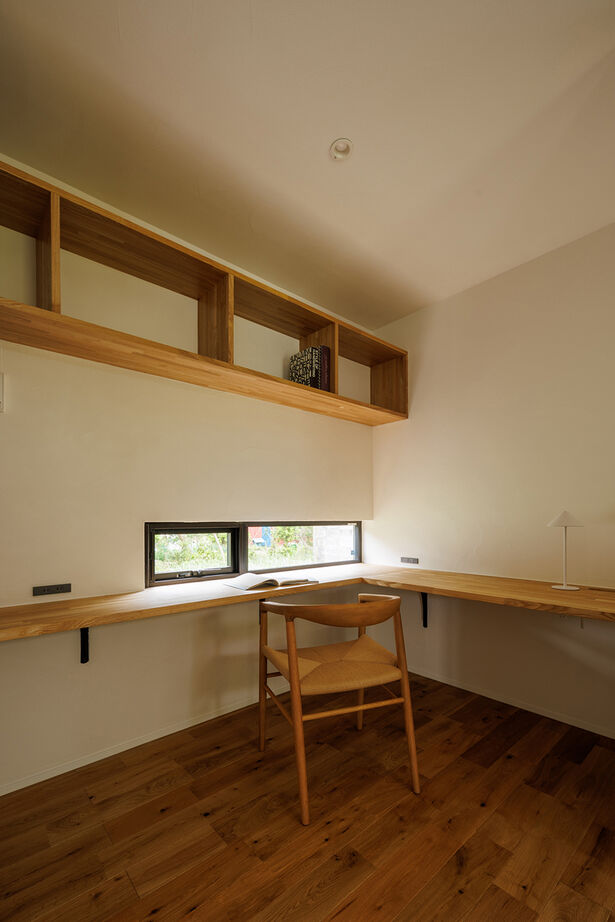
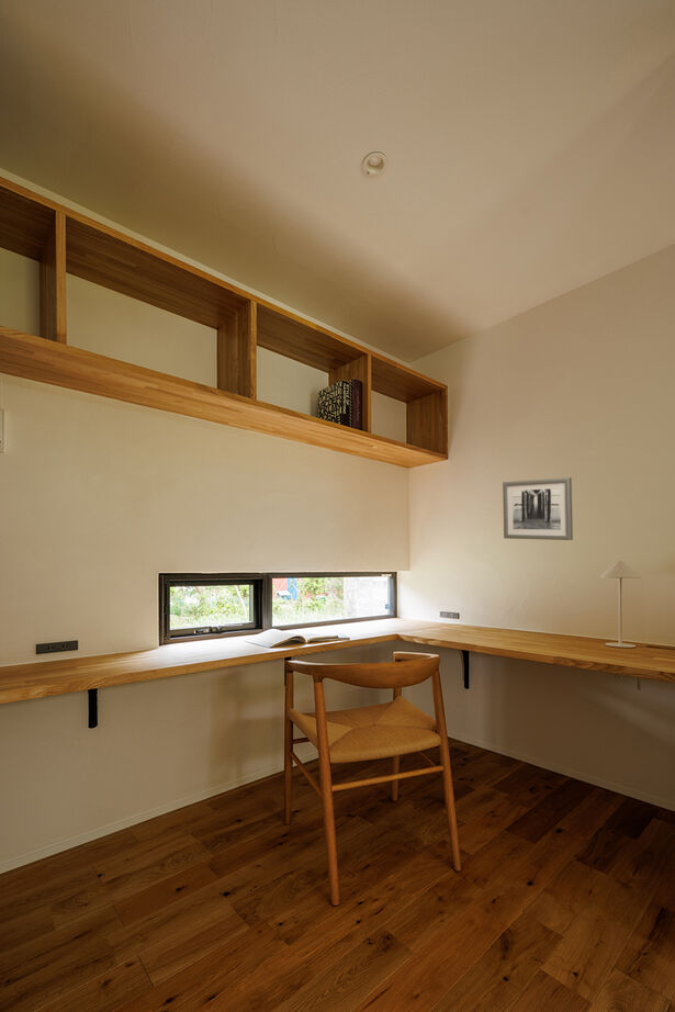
+ wall art (536, 509)
